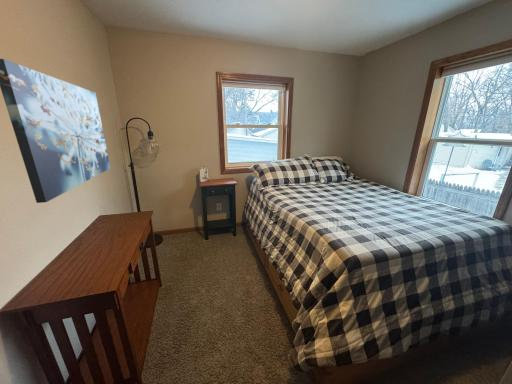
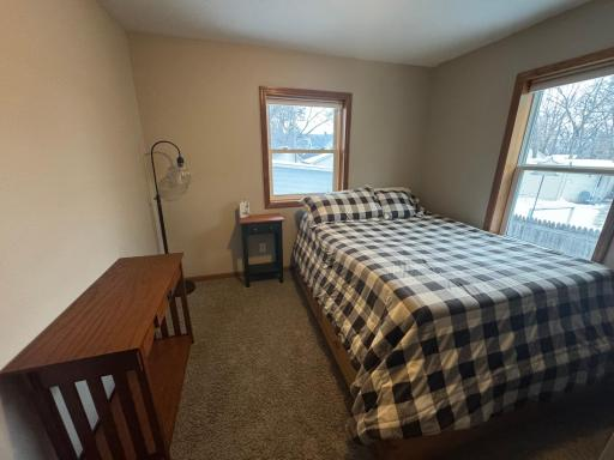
- wall art (73, 134)
